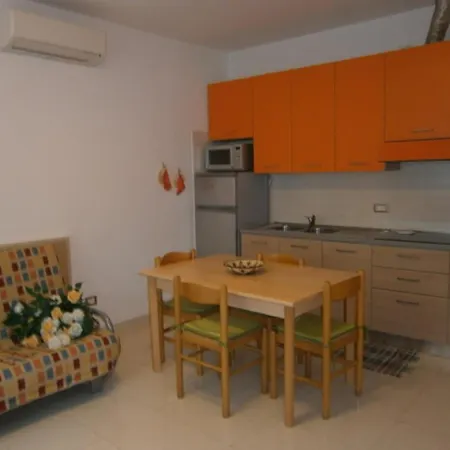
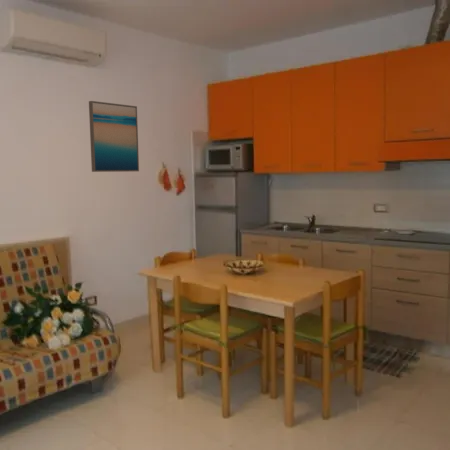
+ wall art (115, 138)
